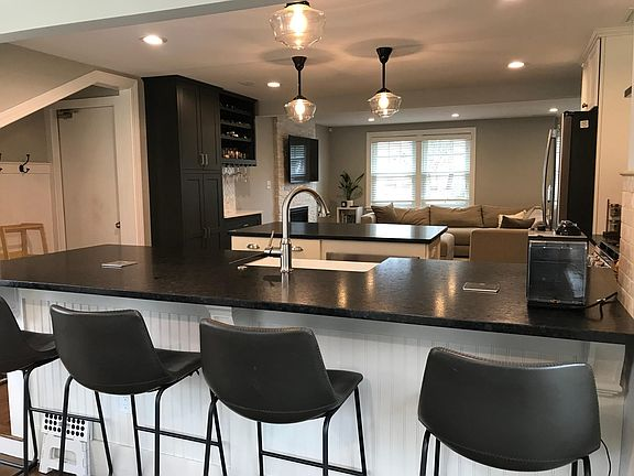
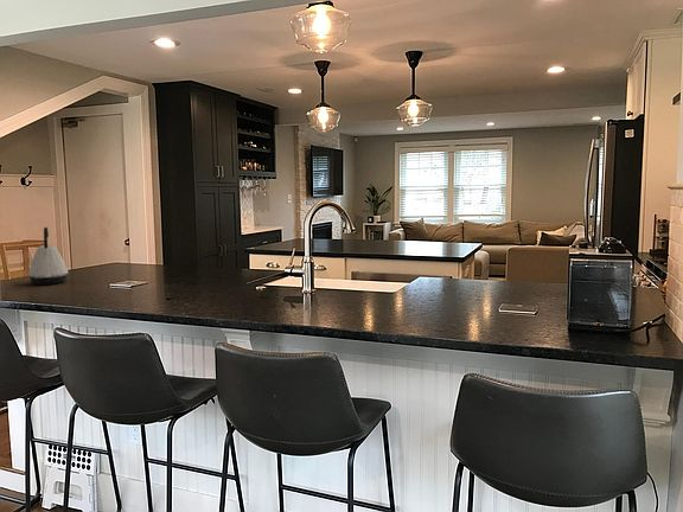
+ kettle (46, 255)
